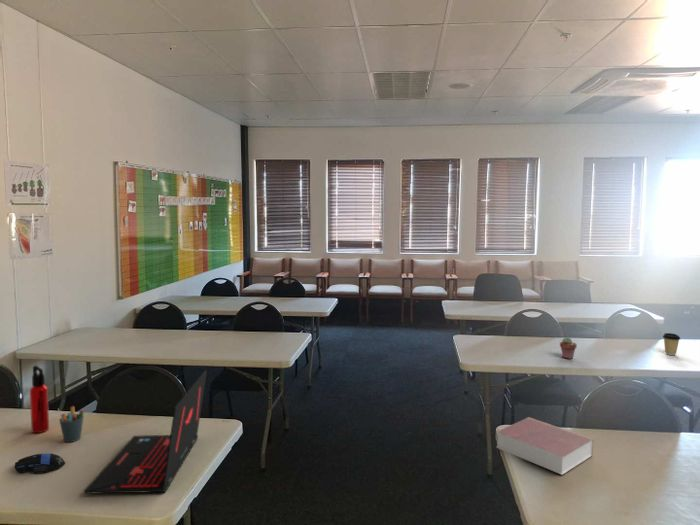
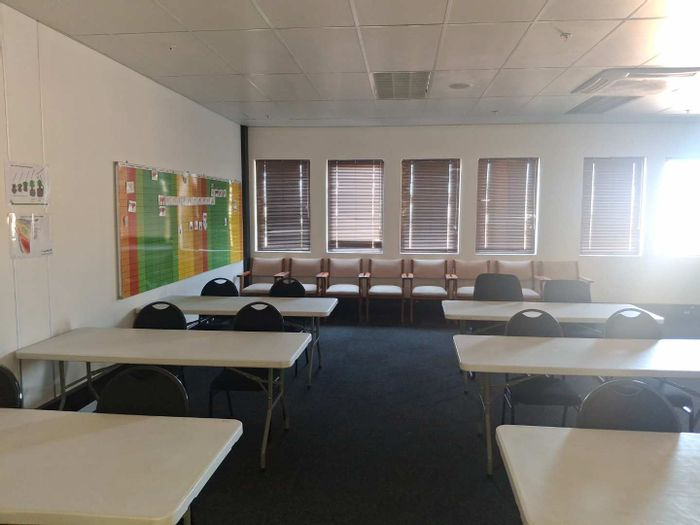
- laptop (152, 435)
- water bottle (39, 398)
- computer mouse (40, 460)
- coffee cup (671, 344)
- potted succulent (567, 347)
- pen holder (71, 422)
- book (543, 443)
